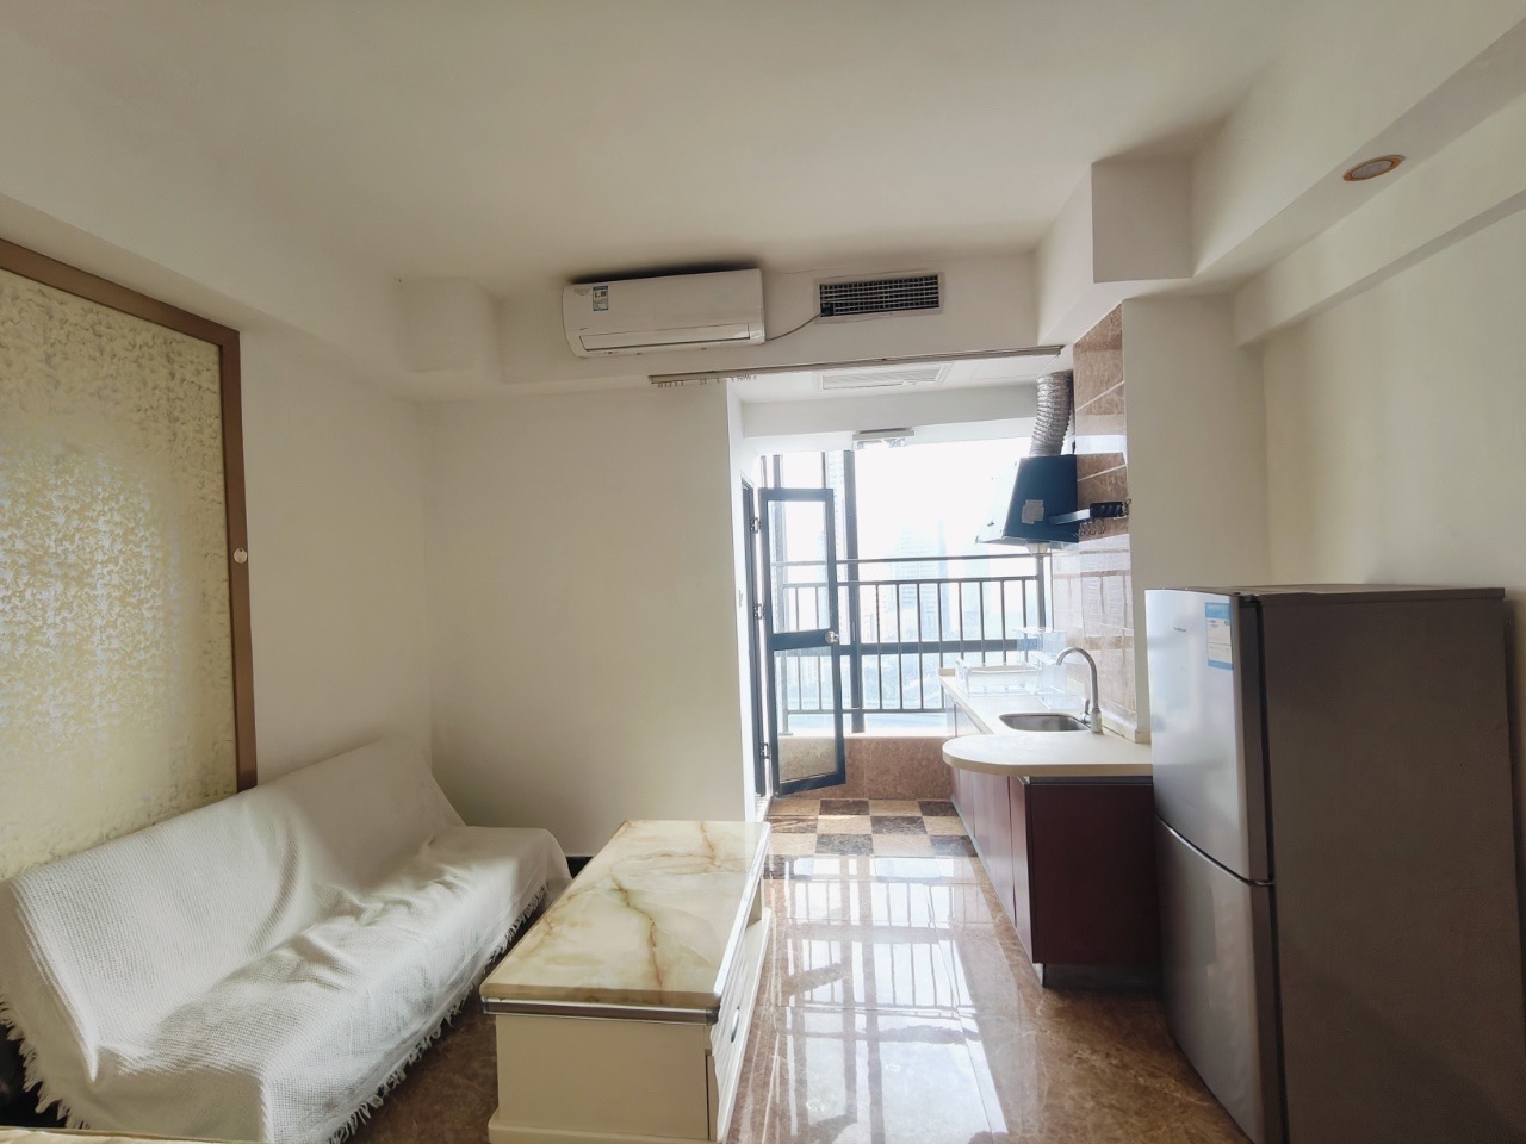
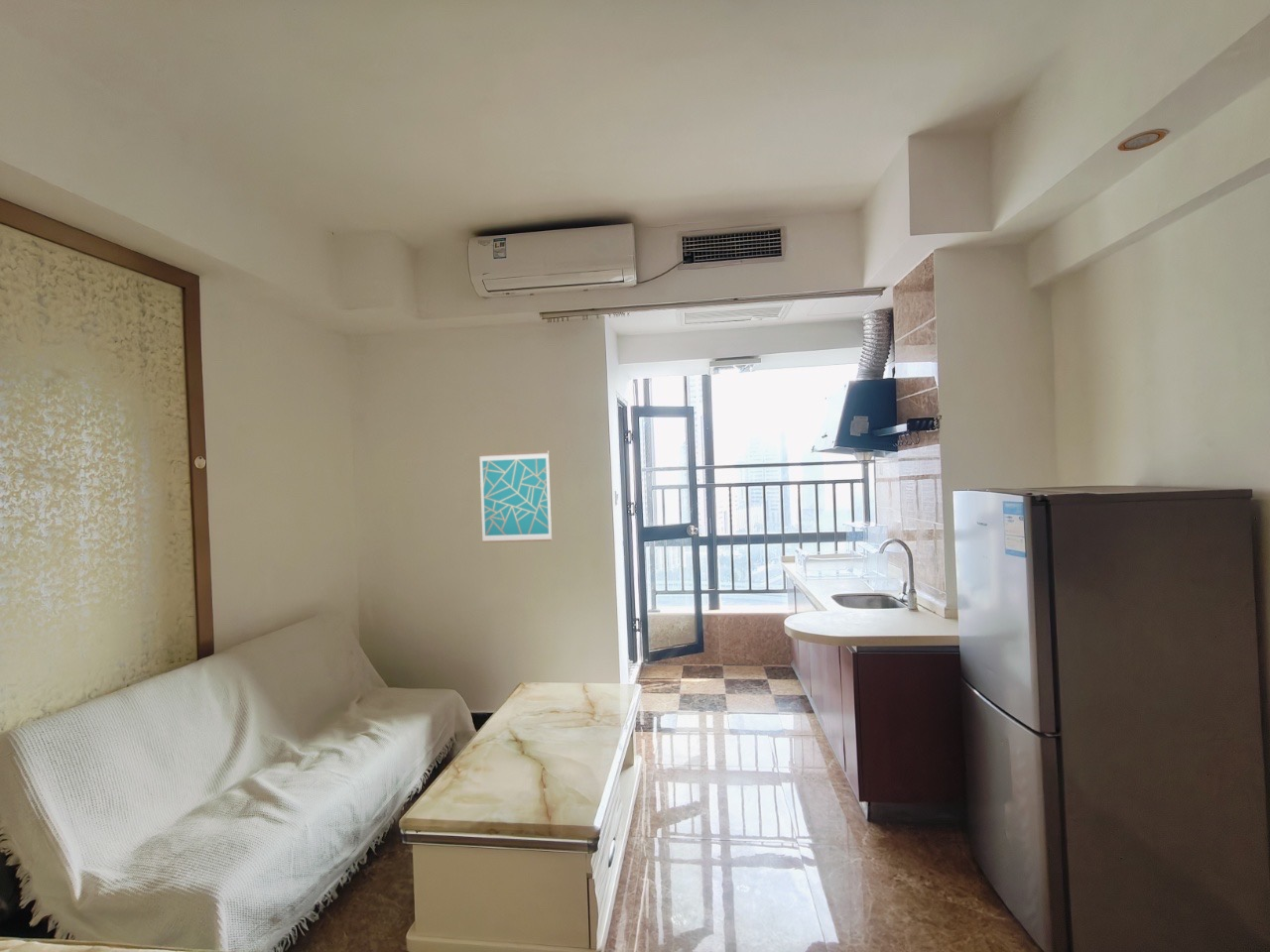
+ wall art (515, 497)
